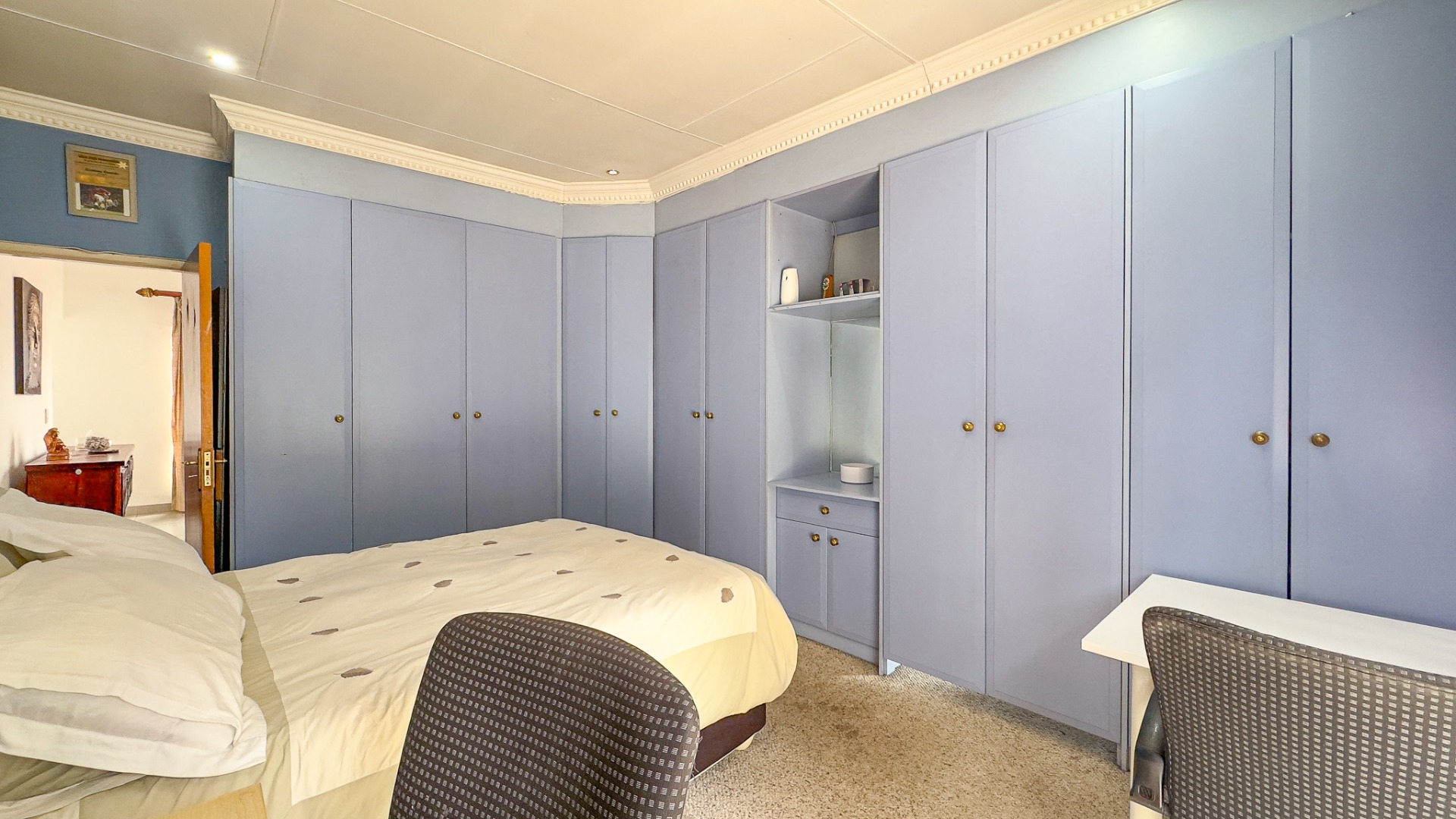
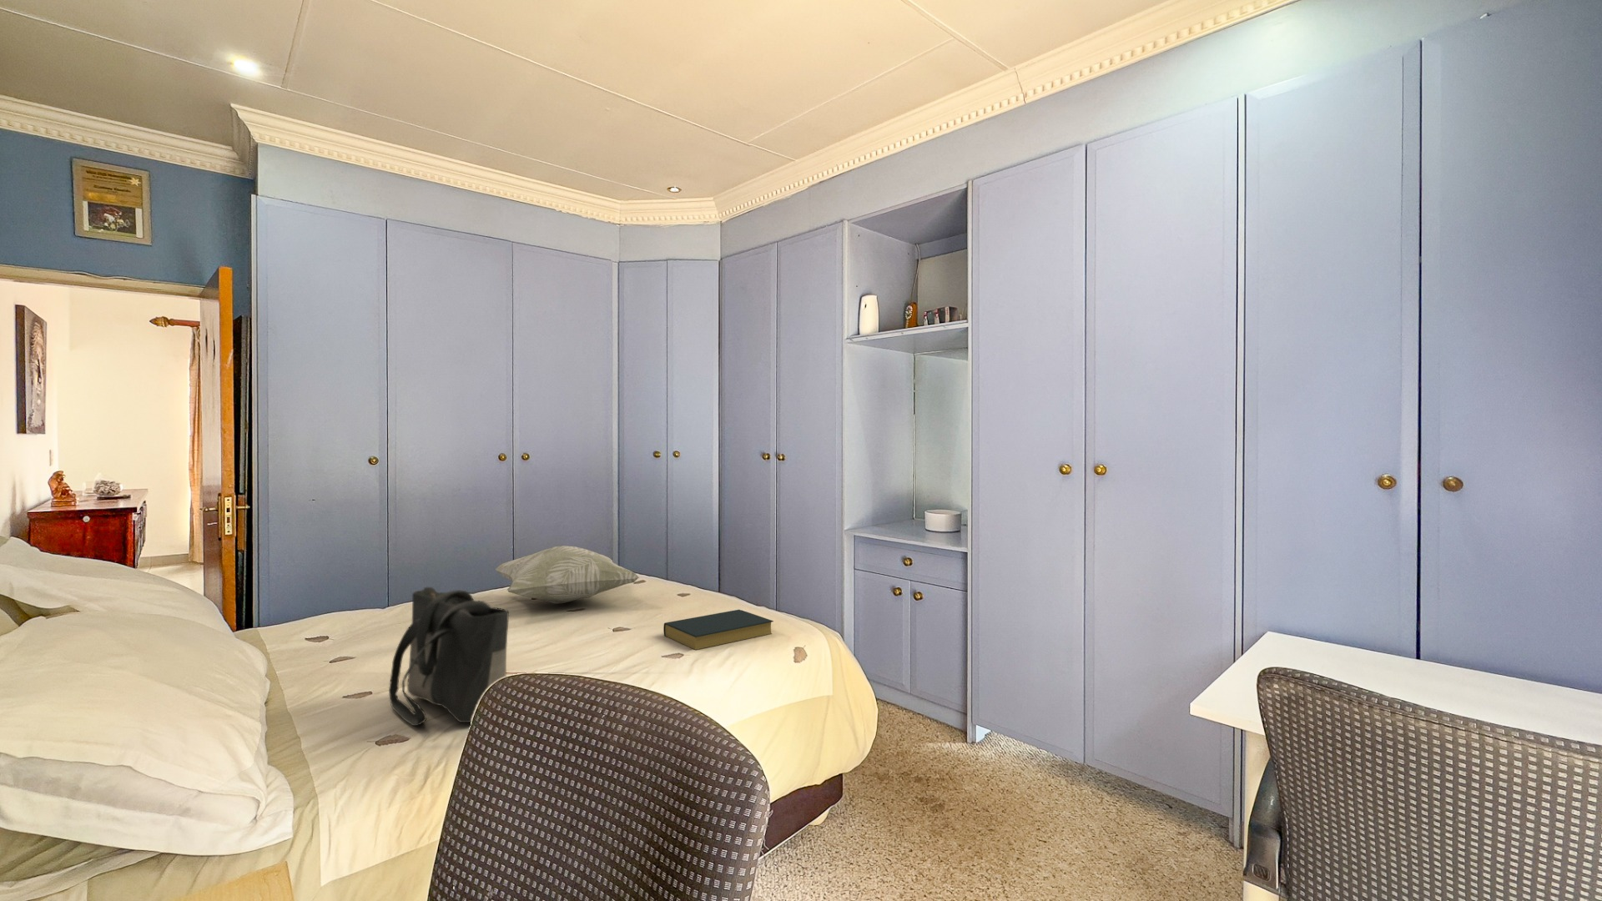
+ tote bag (443, 652)
+ hardback book (718, 628)
+ decorative pillow (564, 573)
